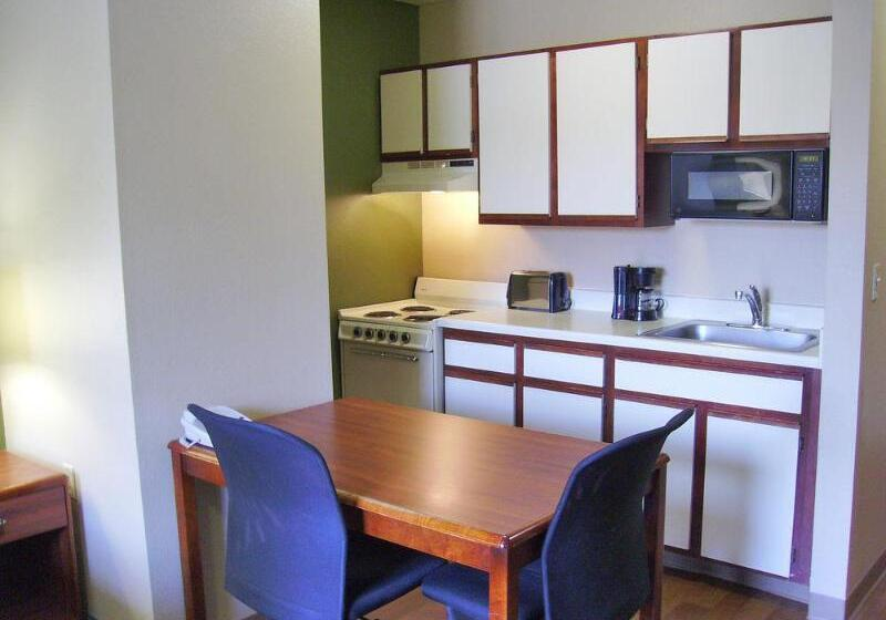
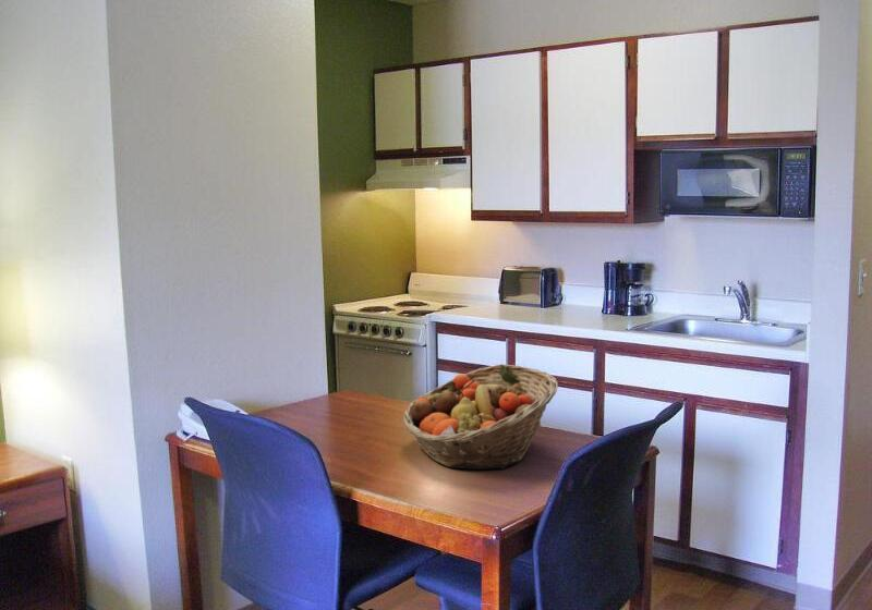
+ fruit basket (480, 413)
